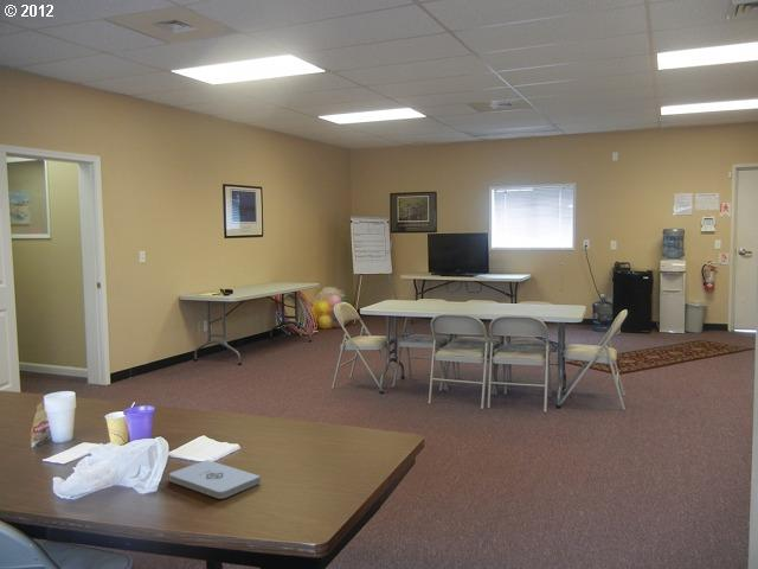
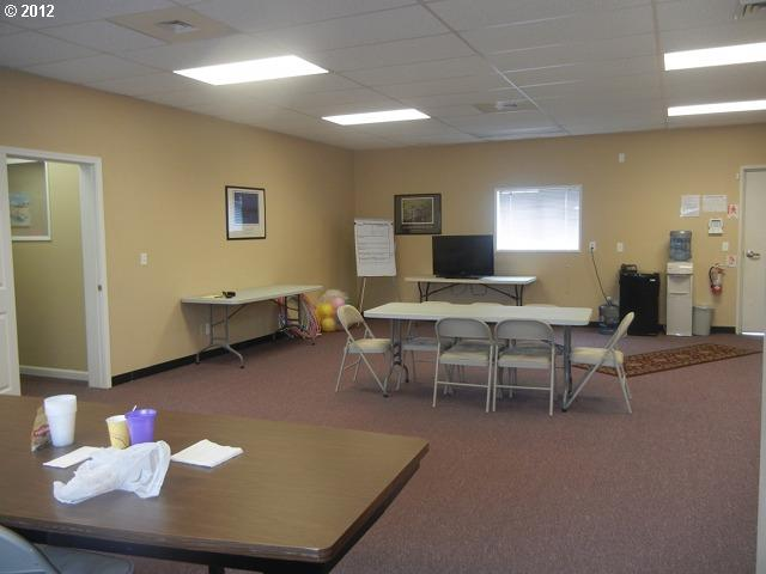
- notepad (213, 478)
